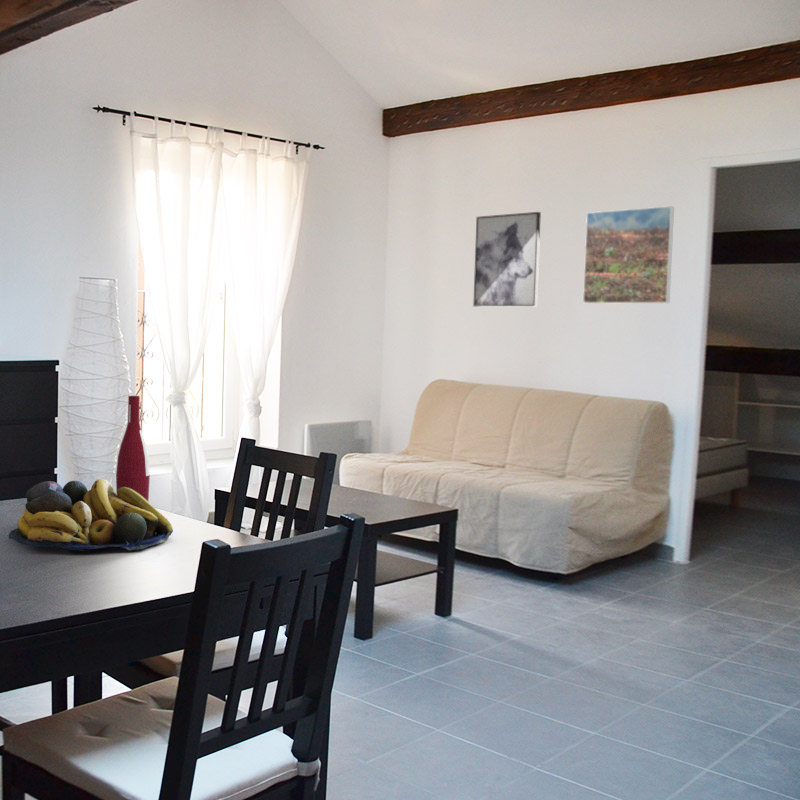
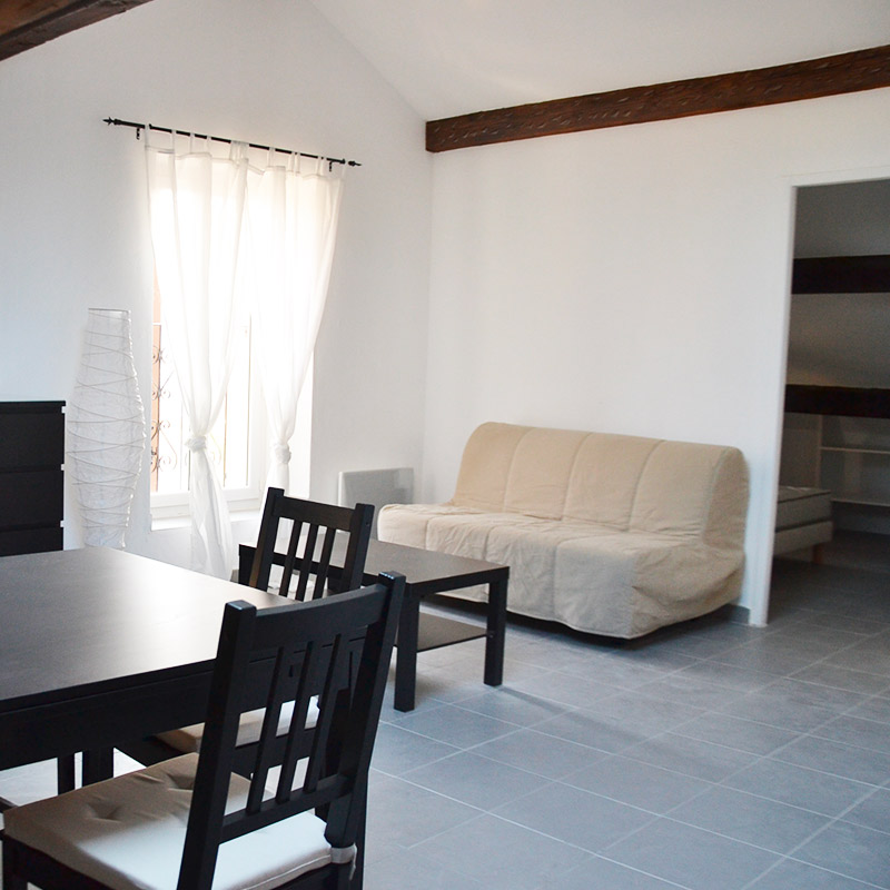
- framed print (627, 256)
- alcohol (133, 453)
- fruit bowl (91, 508)
- wall art (506, 260)
